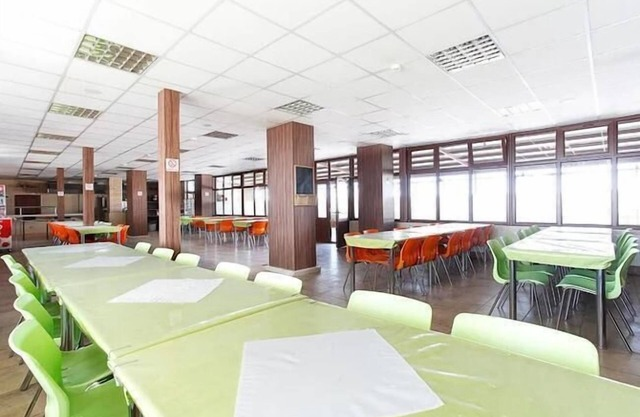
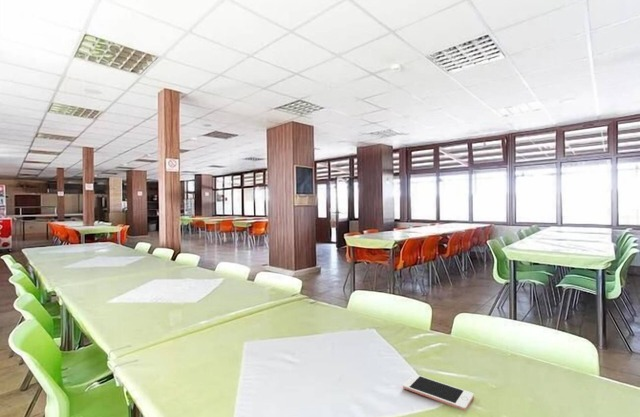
+ cell phone (437, 390)
